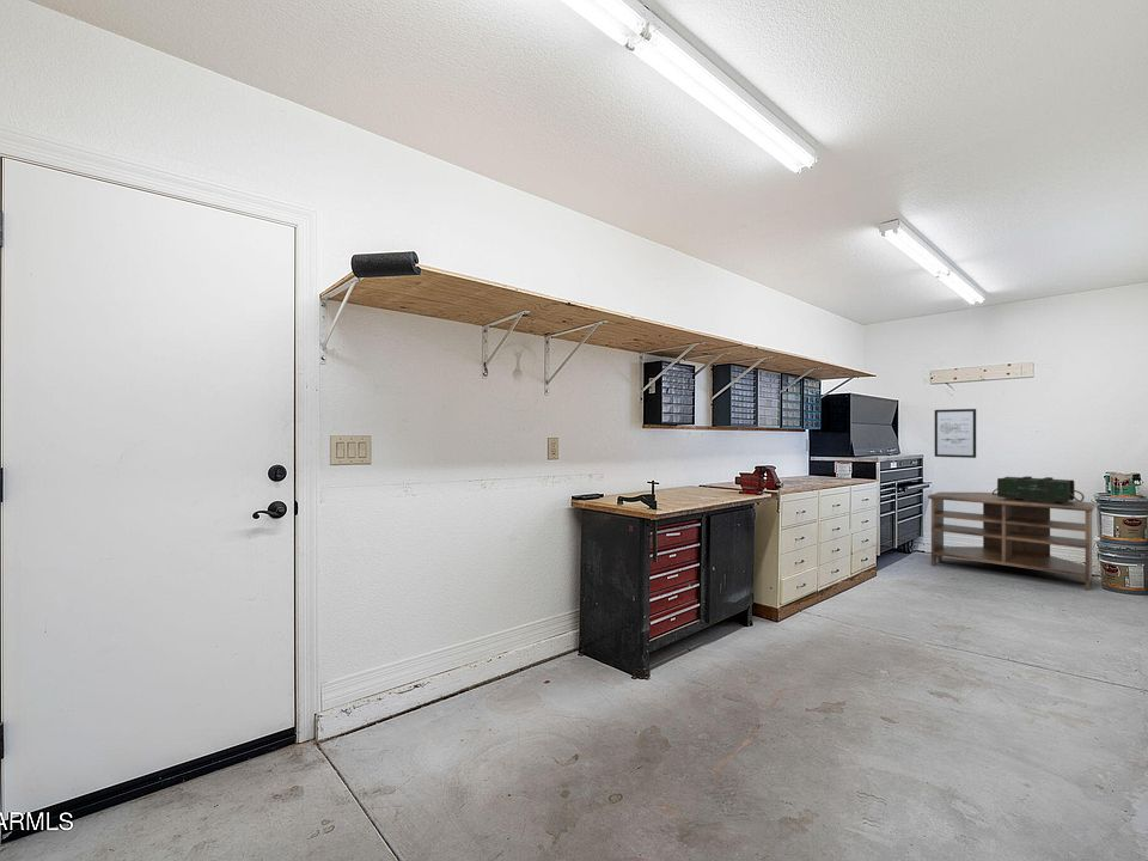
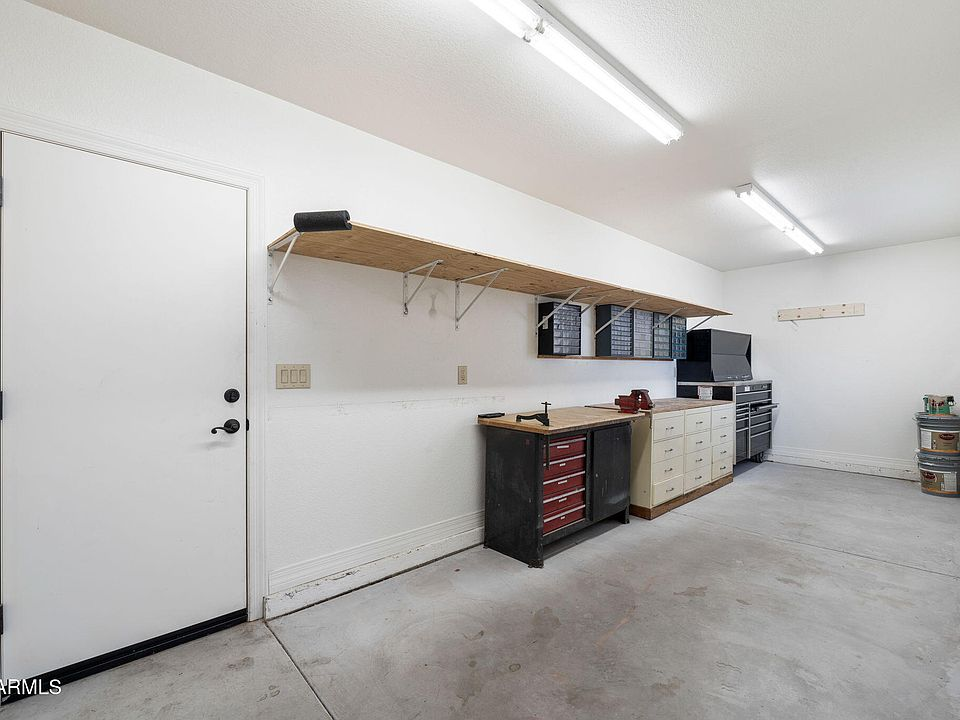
- tv stand (1009, 533)
- ammunition box (1036, 488)
- wall art (954, 433)
